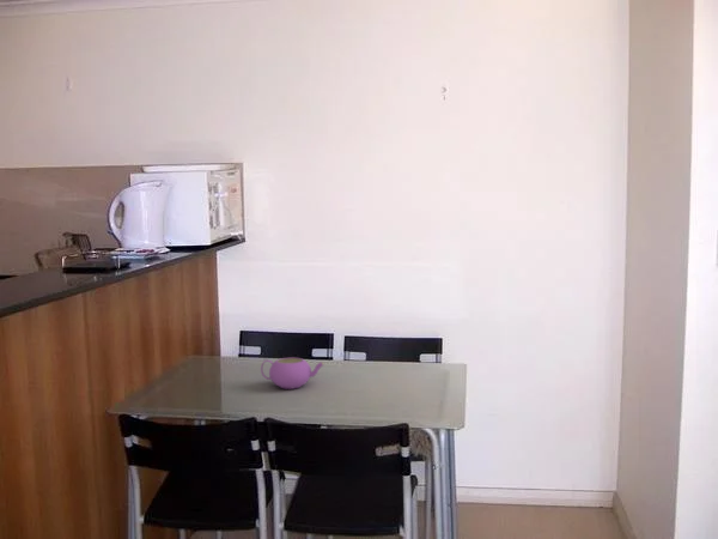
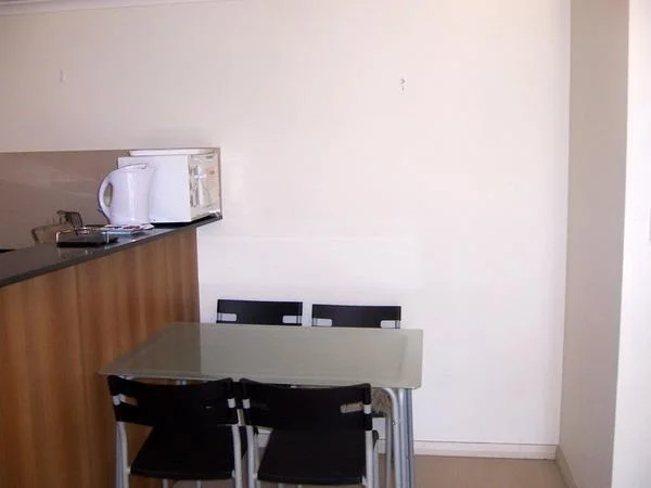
- teapot (292, 373)
